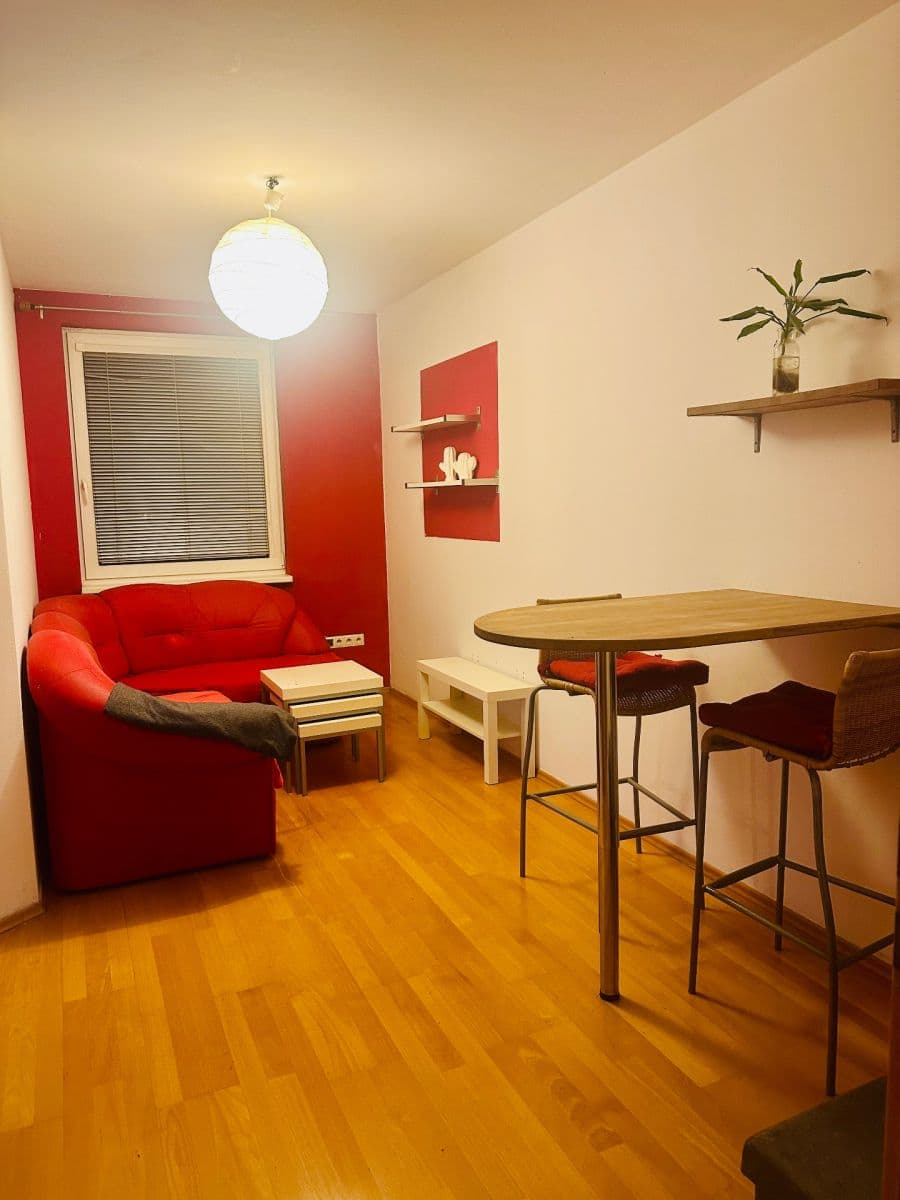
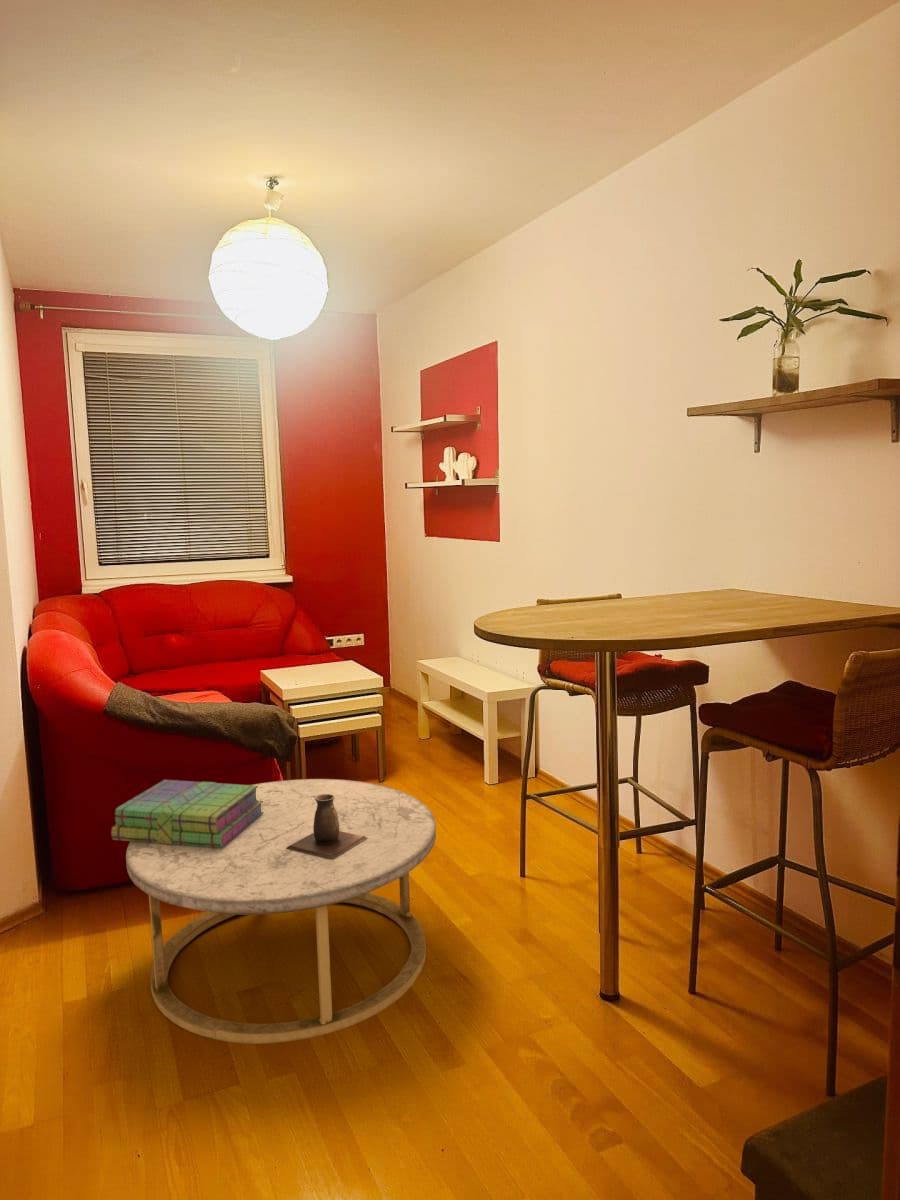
+ coffee table (289, 894)
+ stack of books (189, 811)
+ decorative vase (326, 819)
